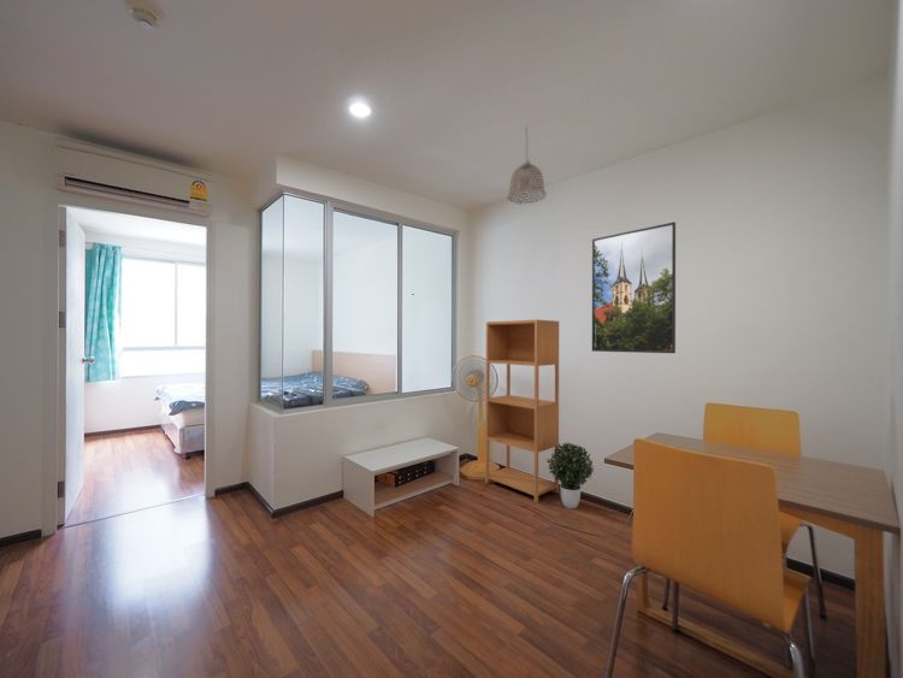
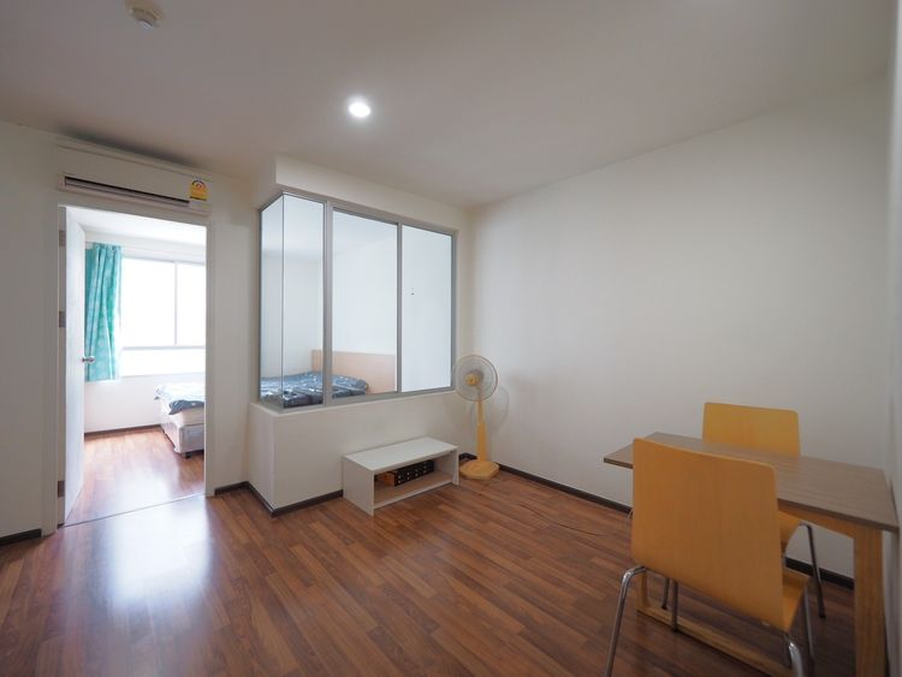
- potted plant (571, 474)
- pendant lamp (526, 161)
- bookcase (520, 403)
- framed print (630, 291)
